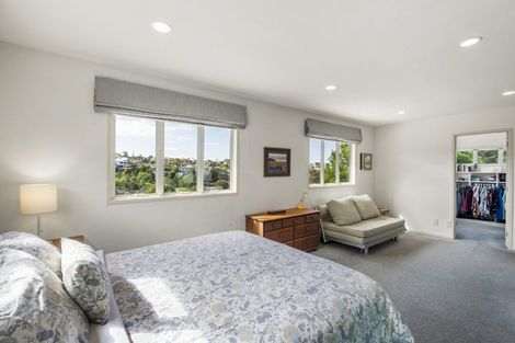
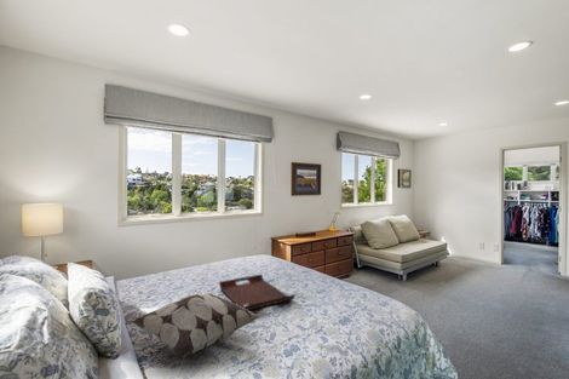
+ serving tray (254, 291)
+ decorative pillow (197, 317)
